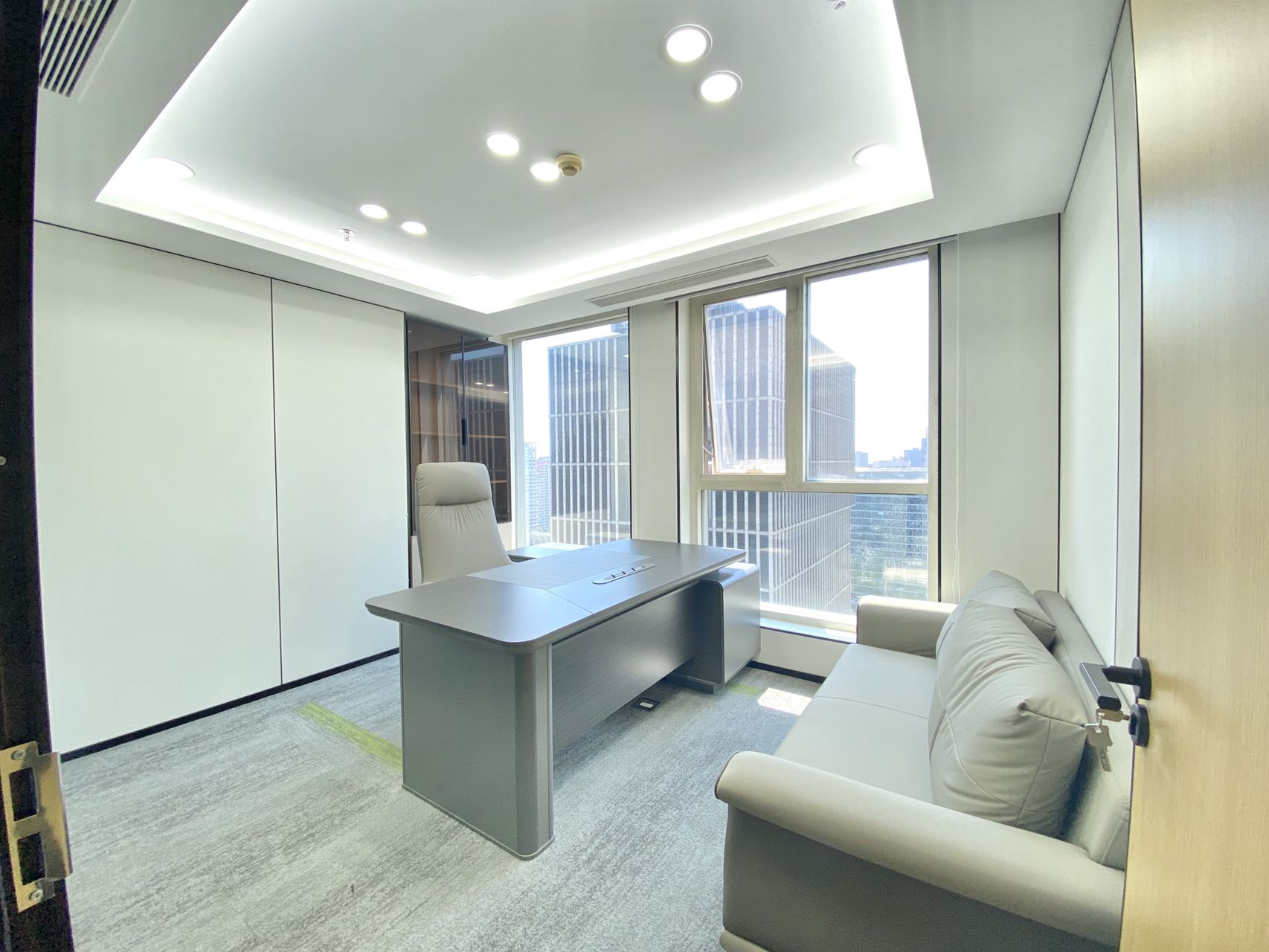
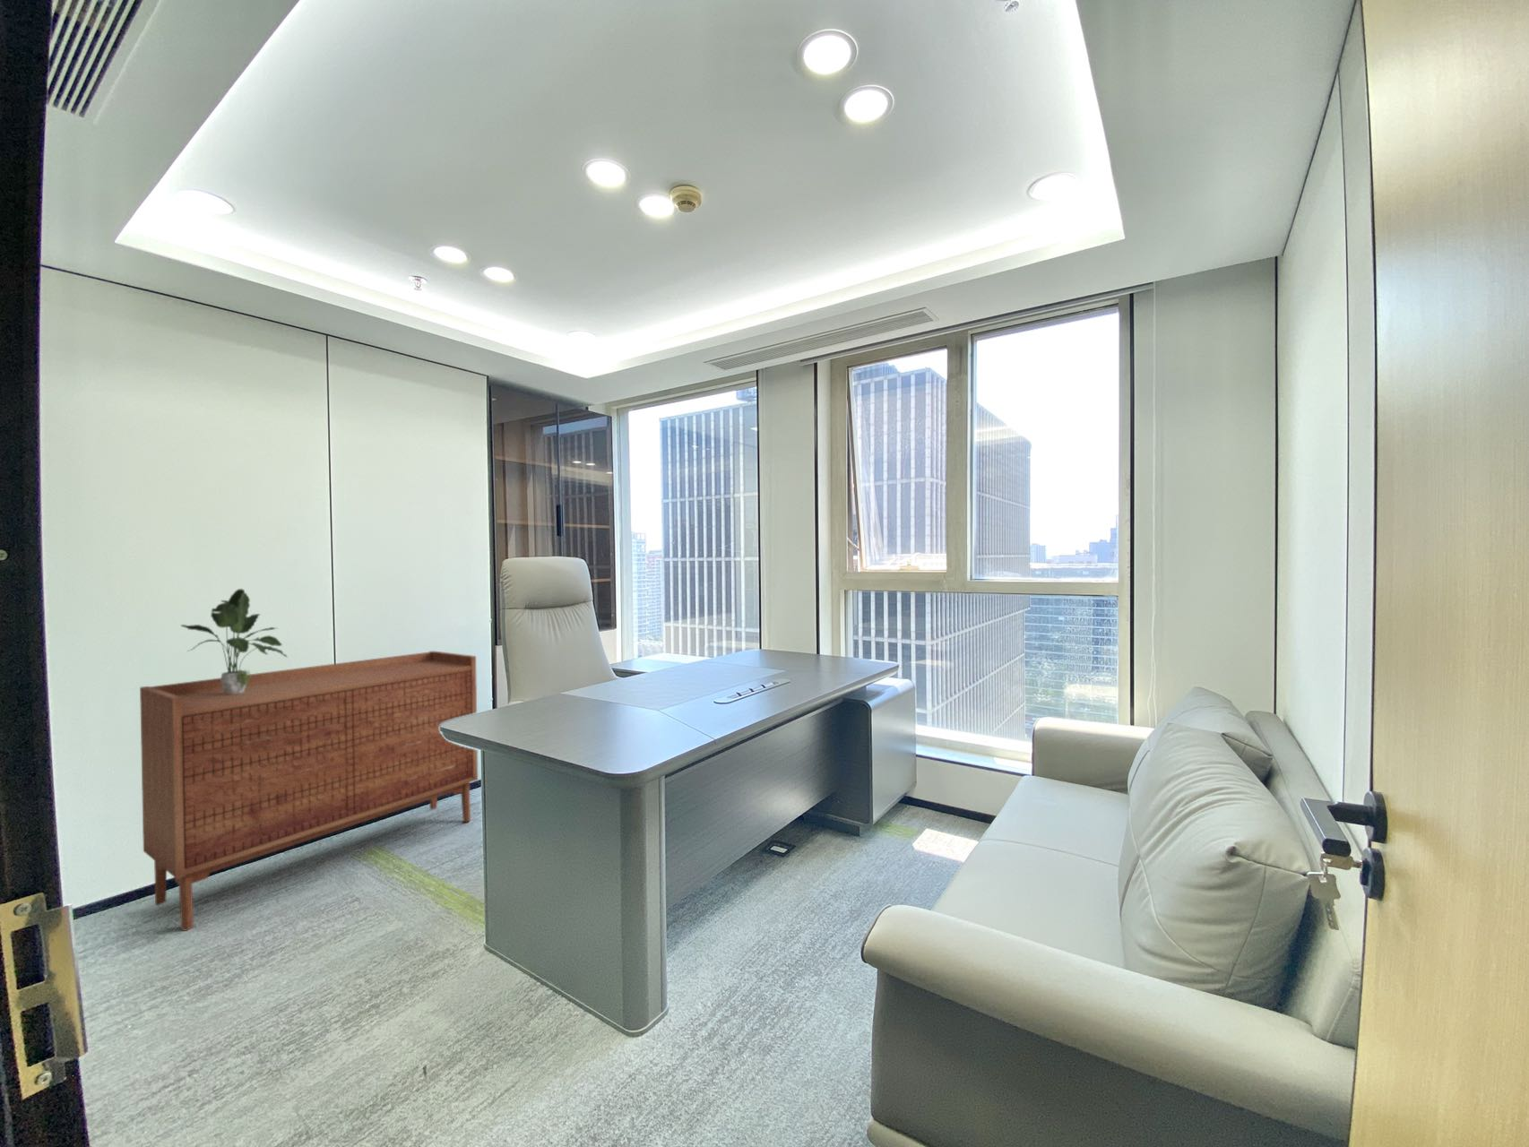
+ sideboard (333, 763)
+ potted plant (234, 641)
